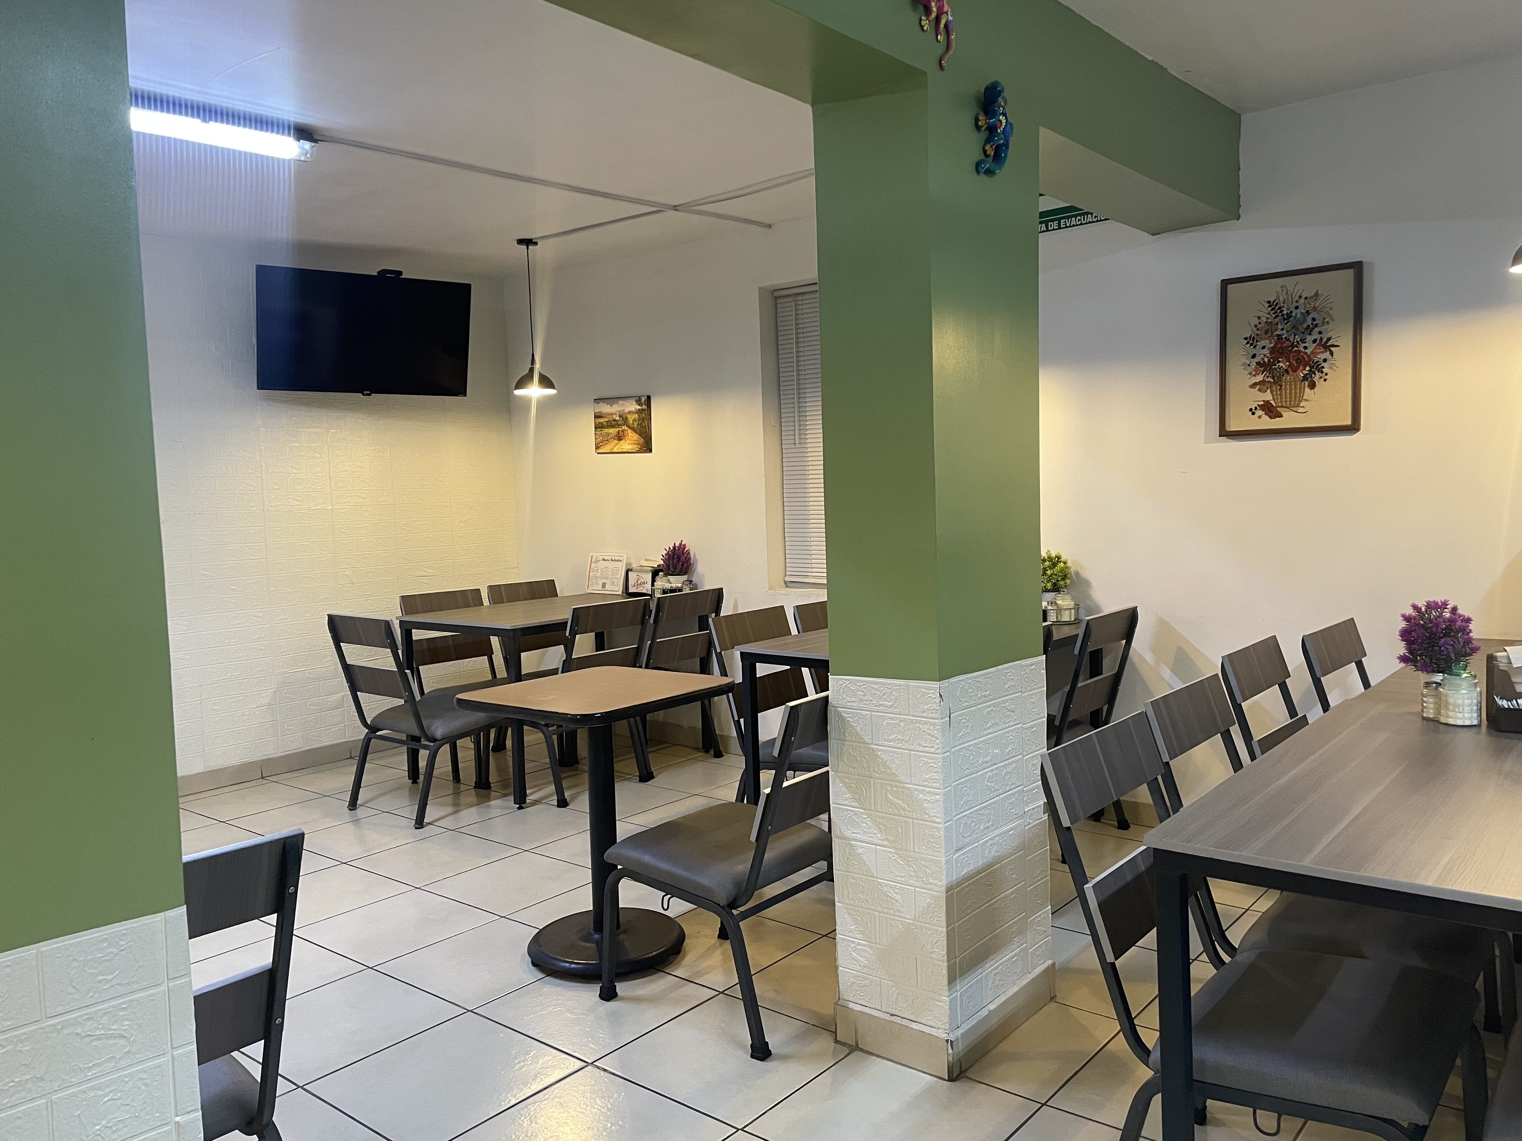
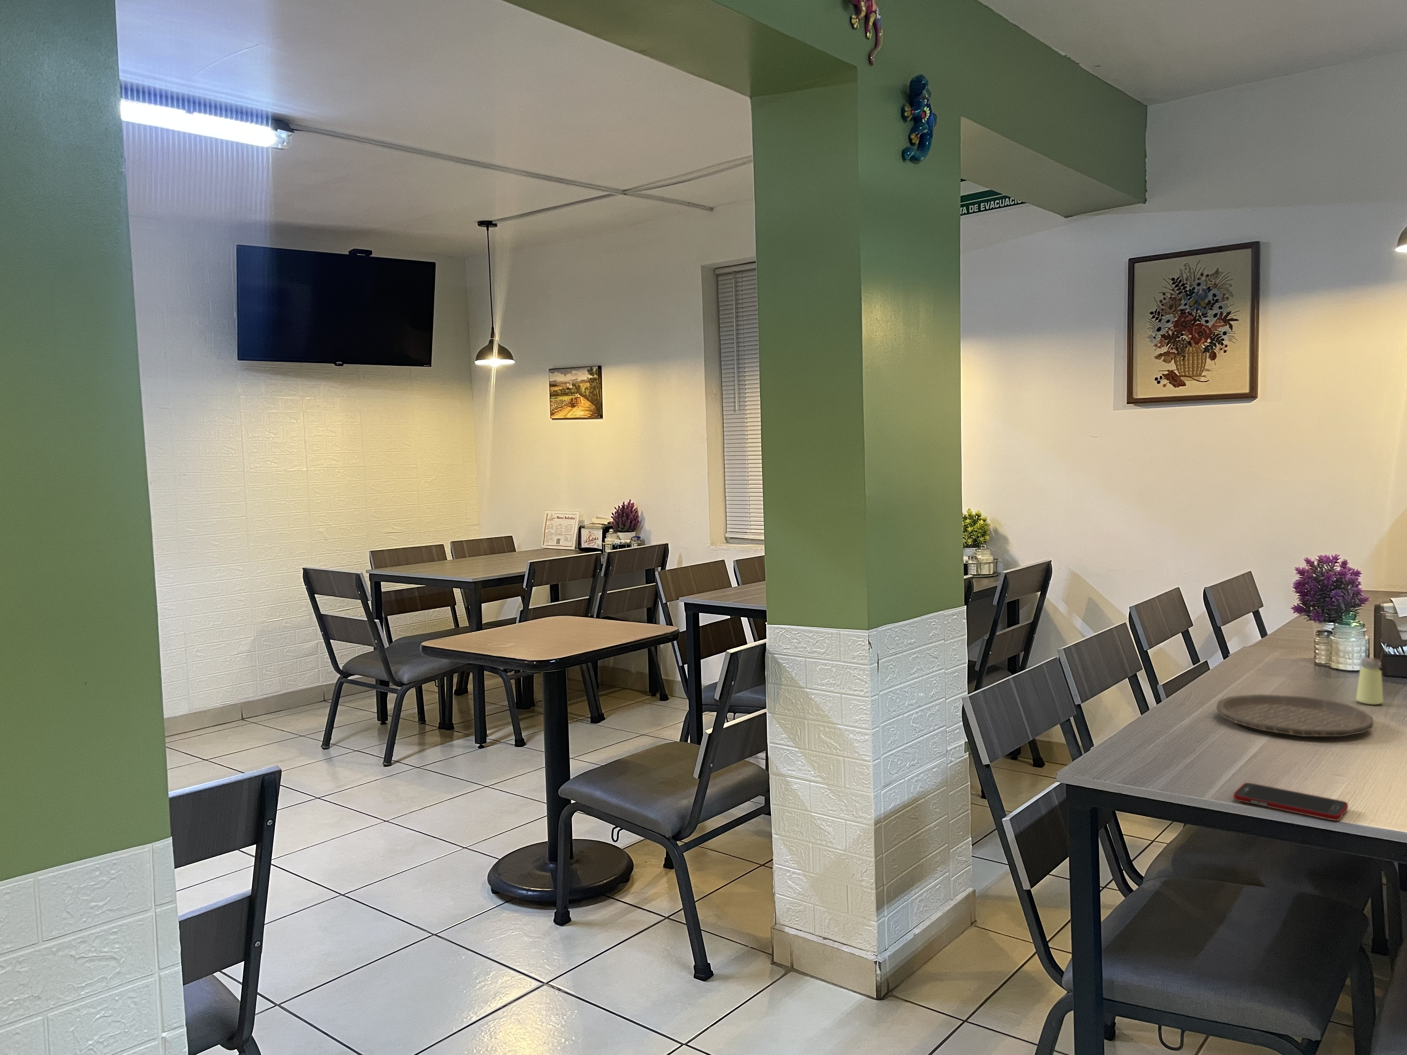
+ cell phone (1290, 801)
+ plate (1292, 716)
+ saltshaker (1370, 680)
